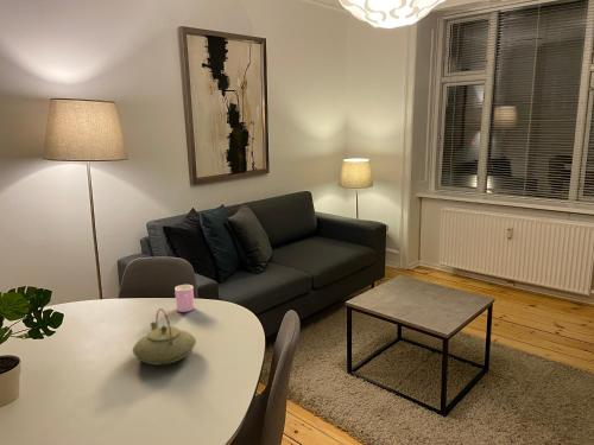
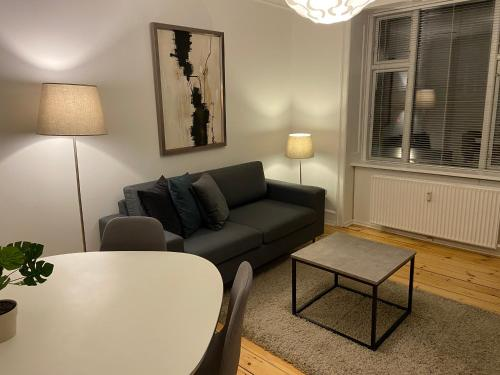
- teapot (163, 331)
- cup (184, 299)
